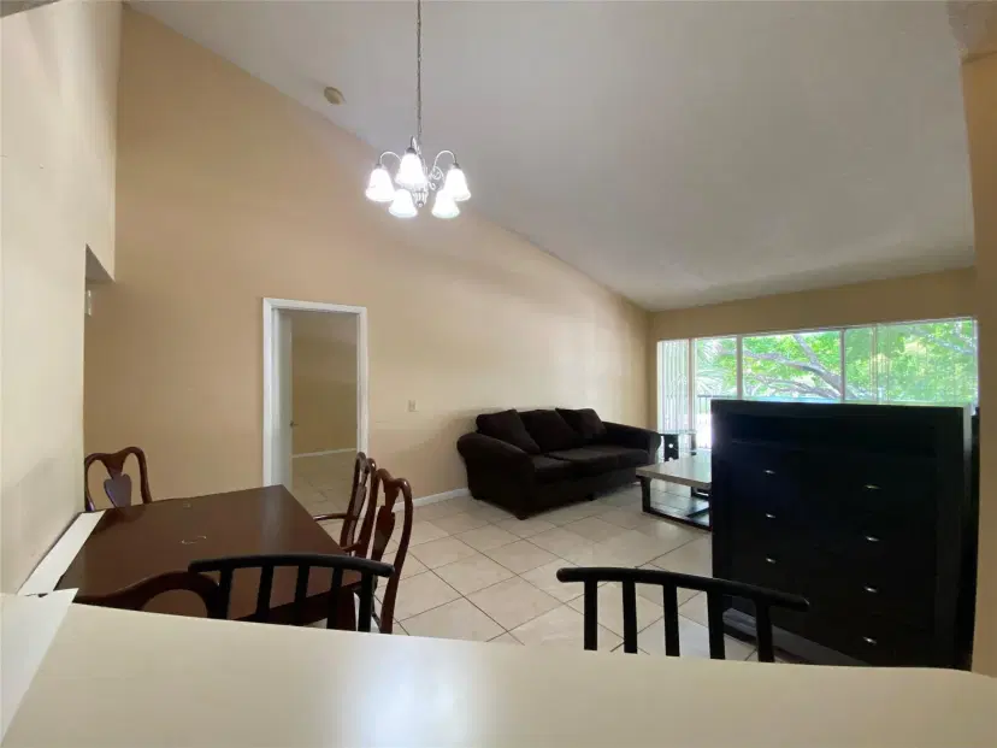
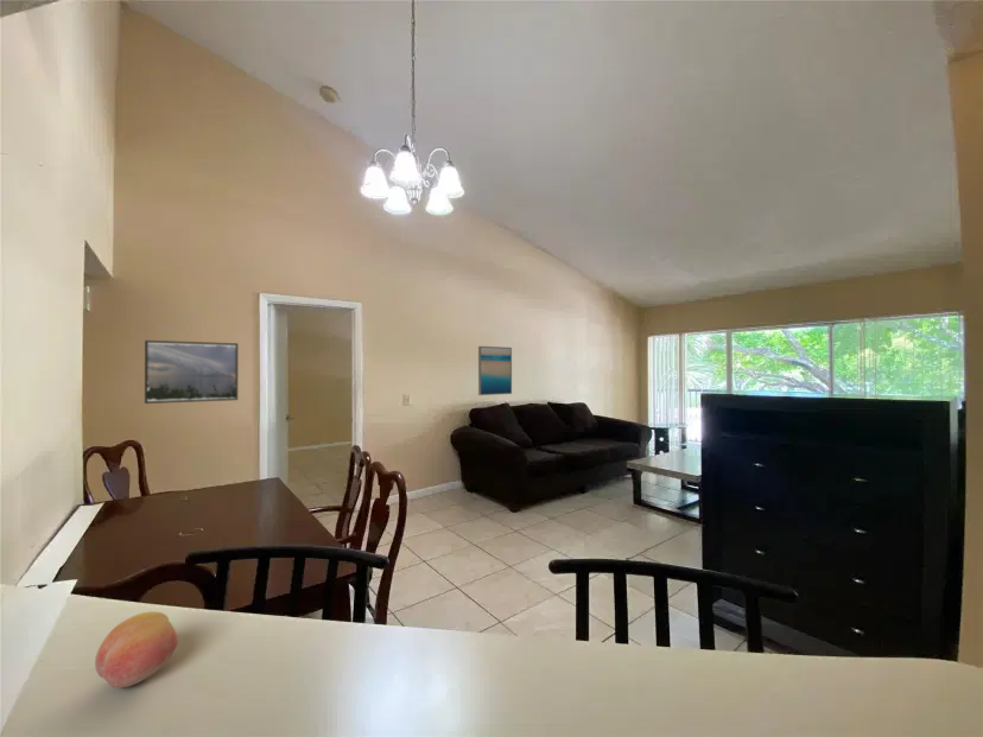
+ fruit (137, 647)
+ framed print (194, 371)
+ wall art (495, 370)
